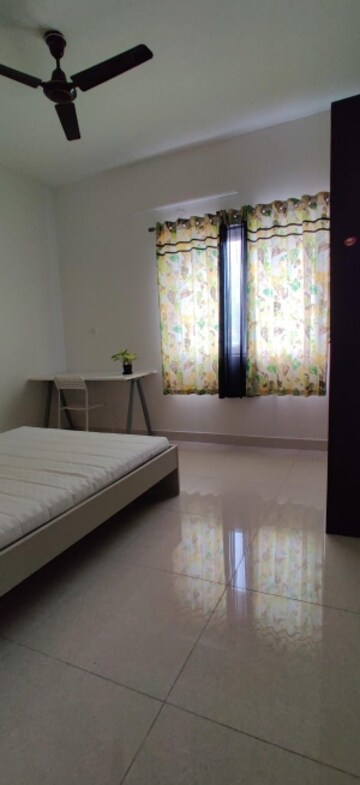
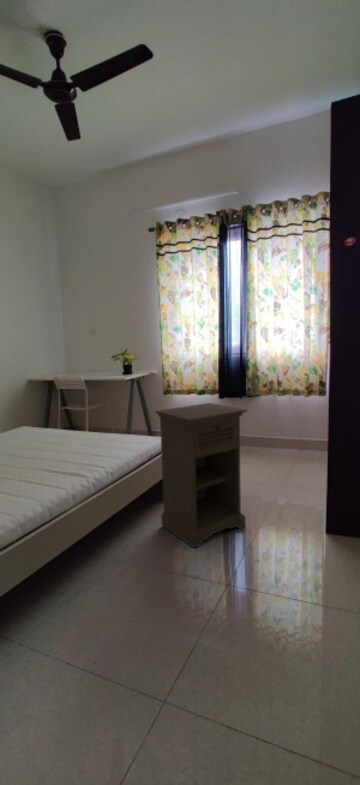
+ nightstand (202, 469)
